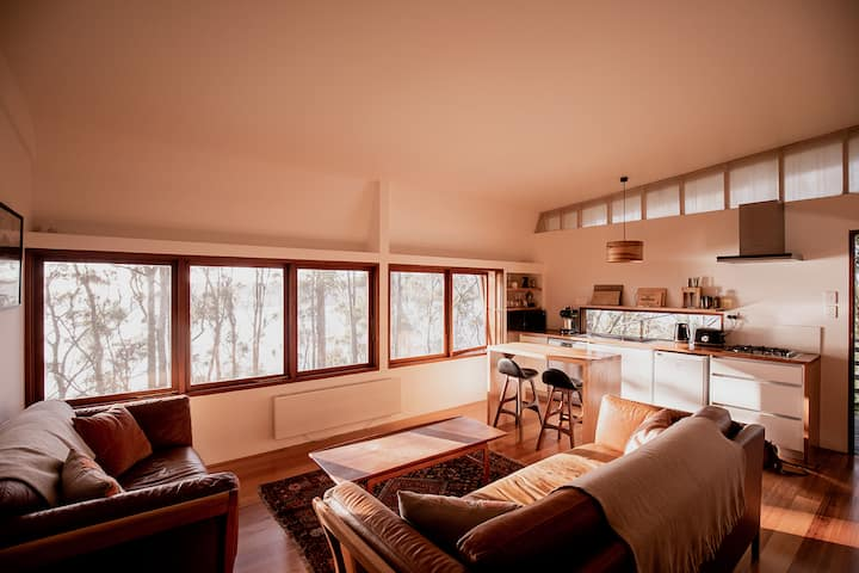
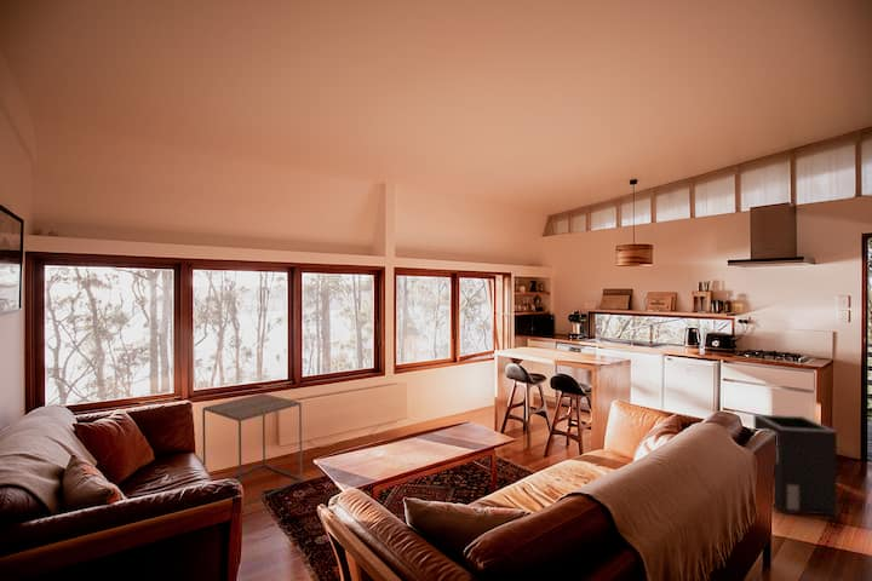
+ side table (263, 444)
+ speaker (792, 462)
